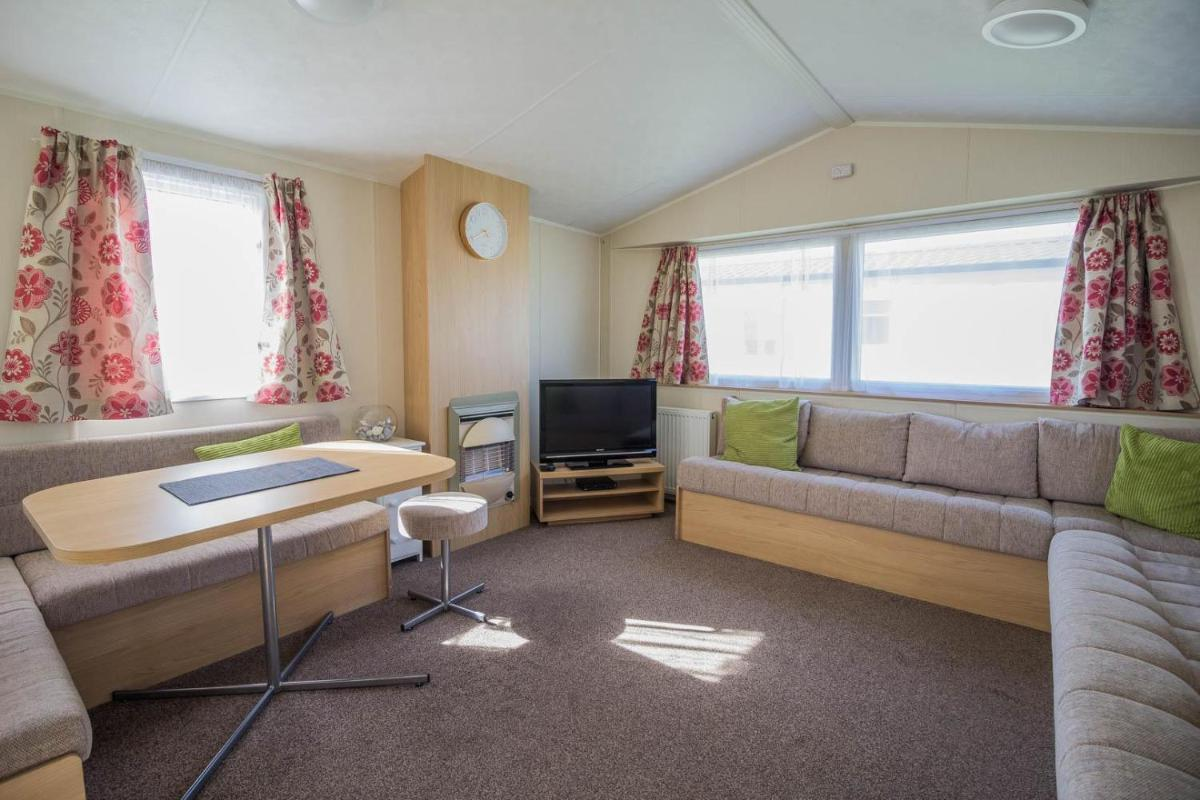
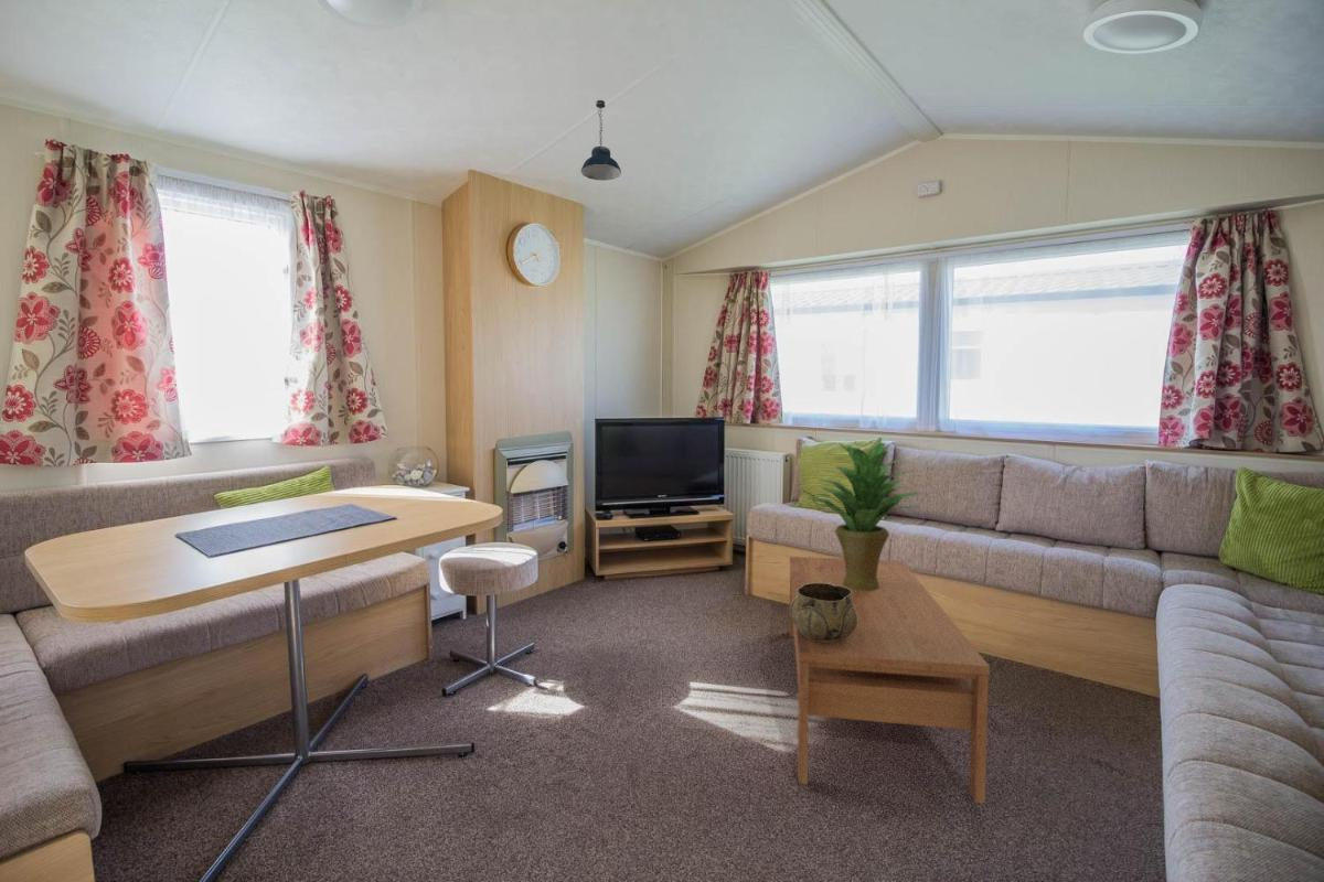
+ potted plant (863, 514)
+ decorative bowl (823, 612)
+ coffee table (862, 647)
+ pendant light (600, 138)
